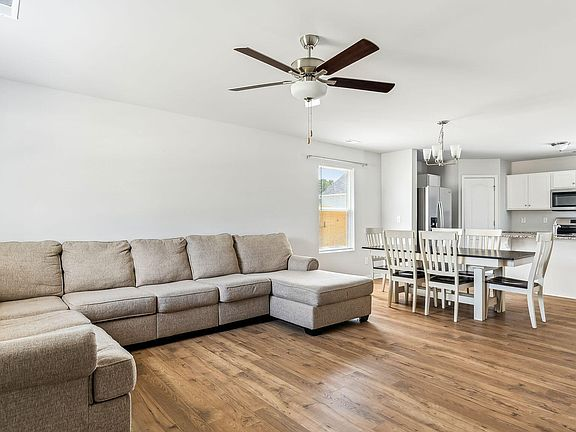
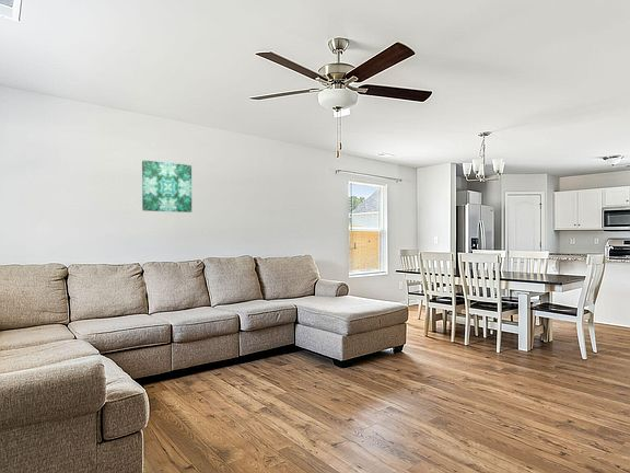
+ wall art (167, 187)
